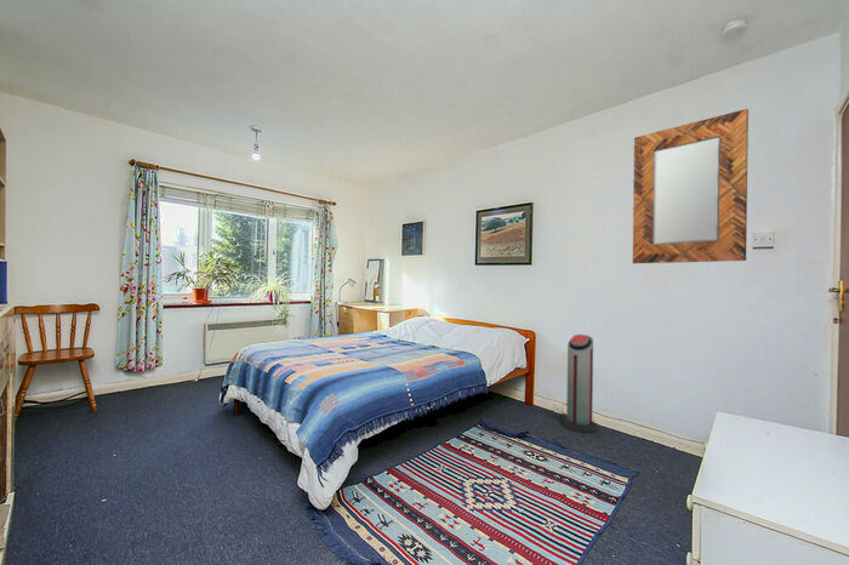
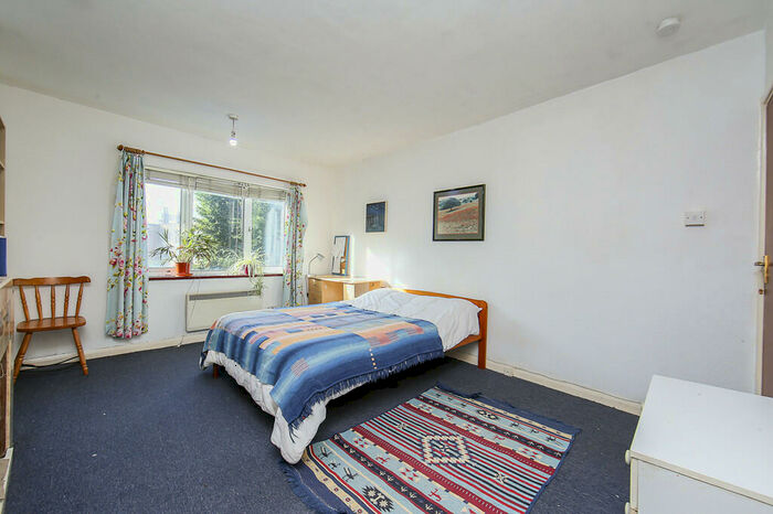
- air purifier (580, 379)
- home mirror (684, 193)
